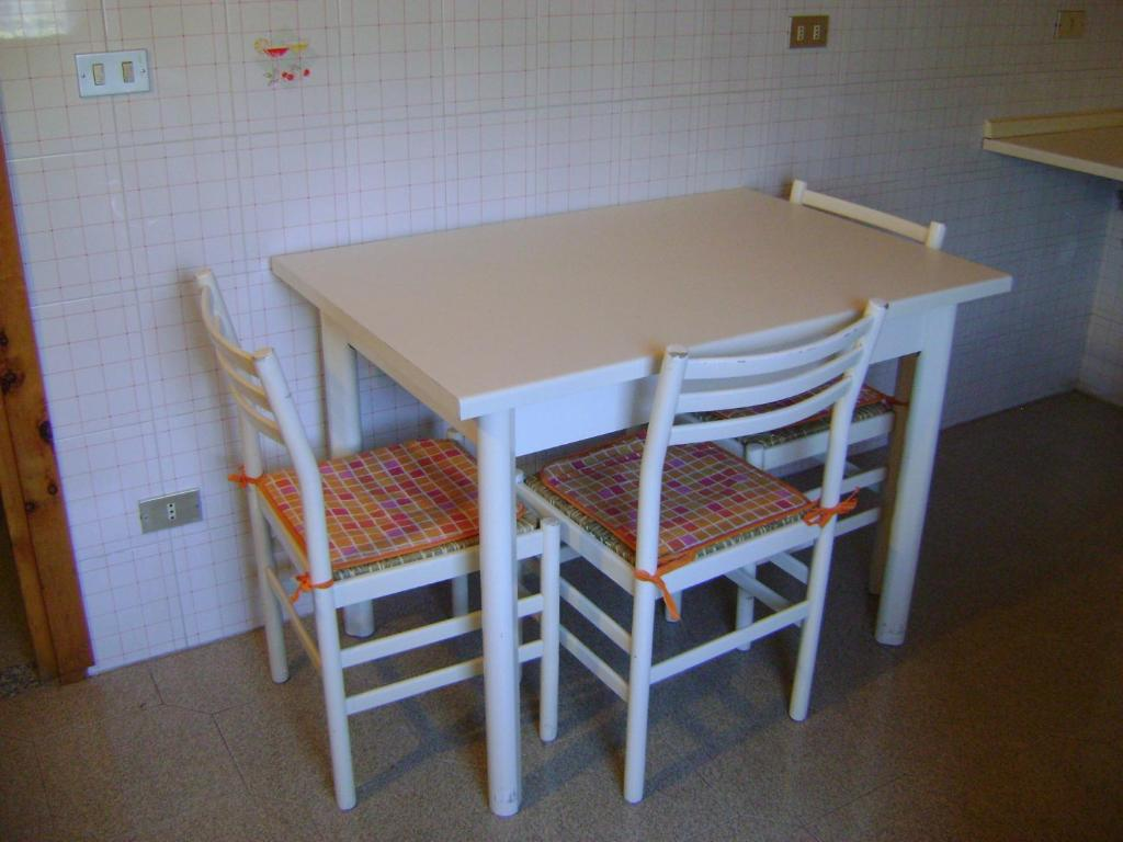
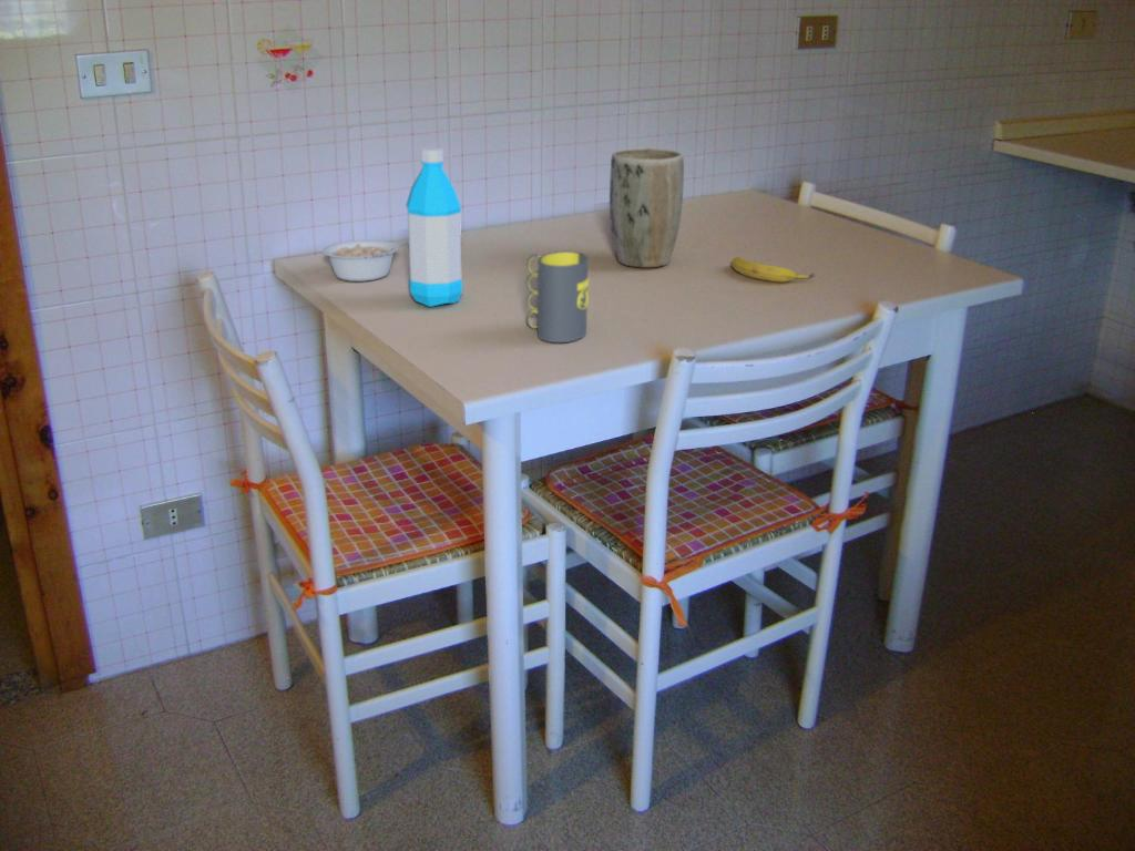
+ legume (364, 258)
+ plant pot (645, 208)
+ mug (555, 295)
+ banana (768, 267)
+ water bottle (433, 227)
